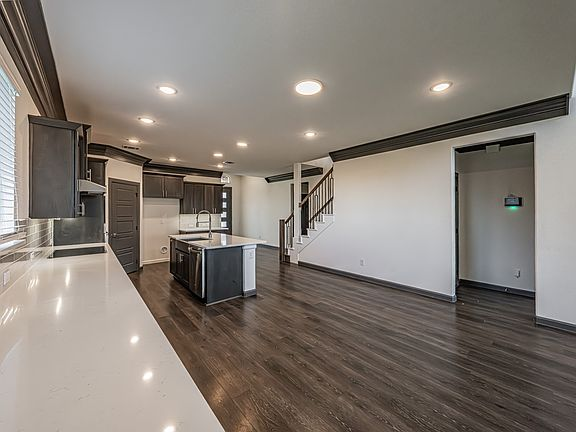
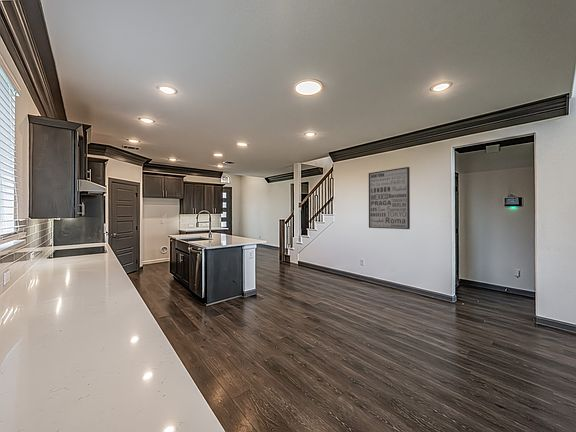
+ wall art (387, 199)
